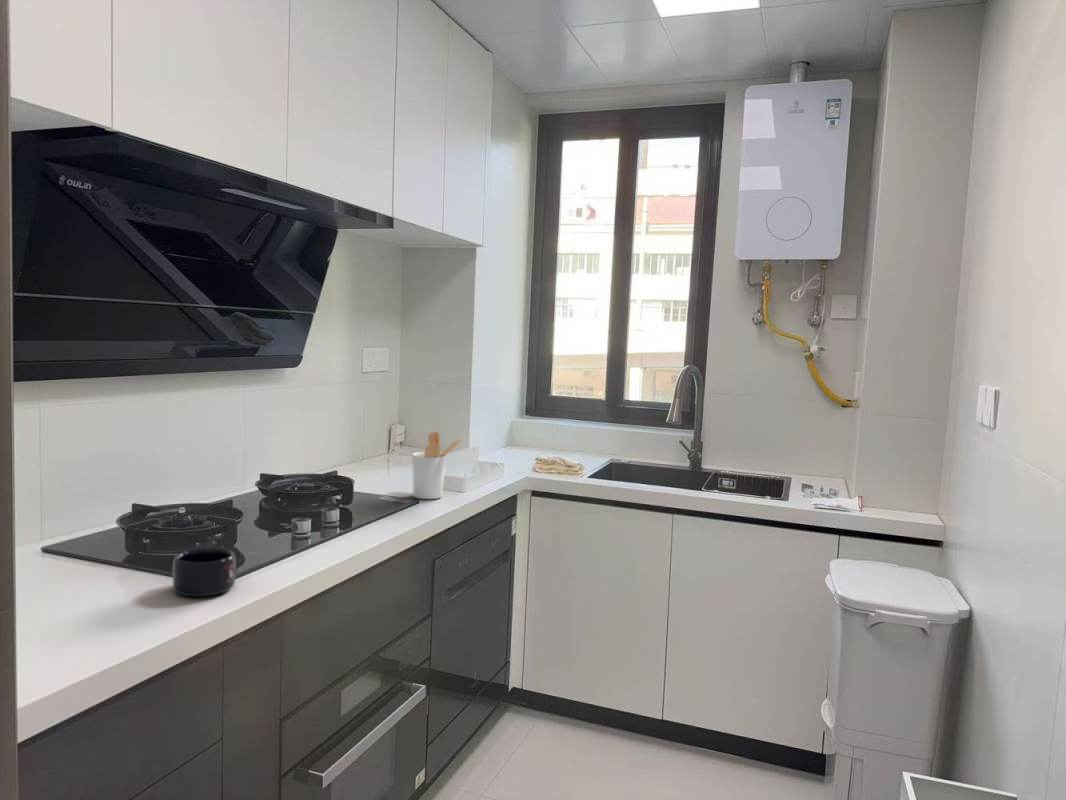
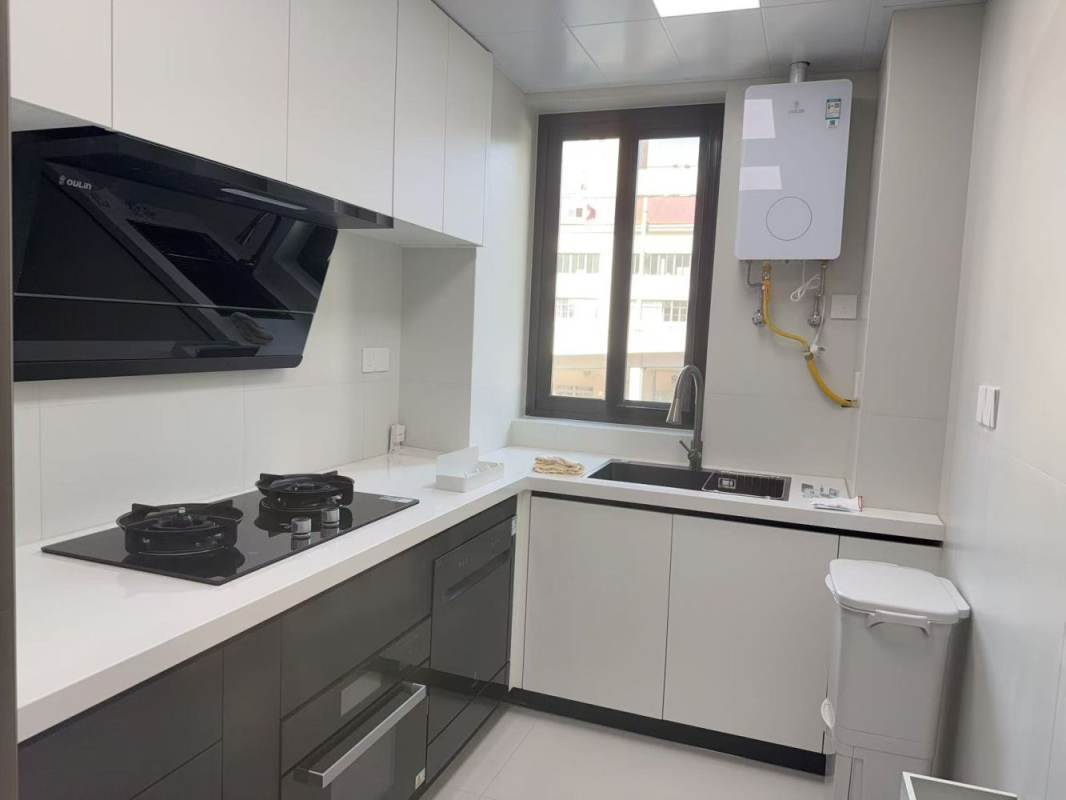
- utensil holder (437, 465)
- mug (208, 570)
